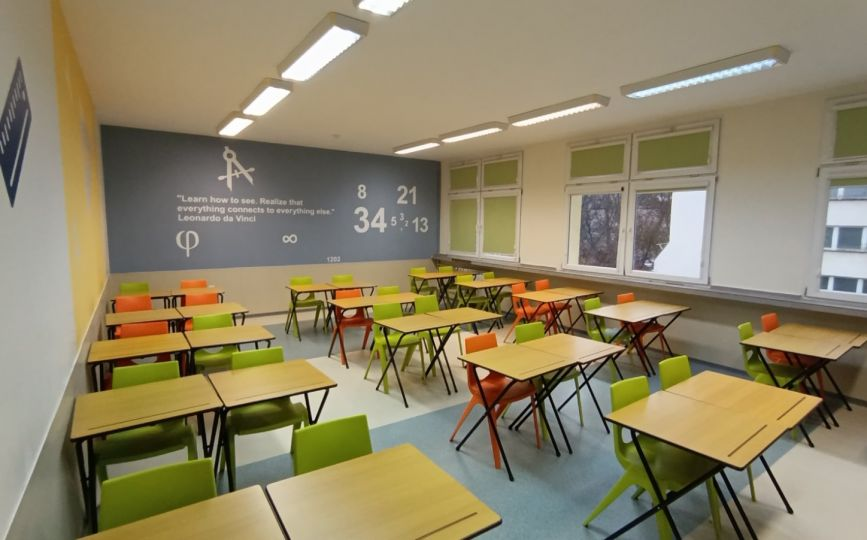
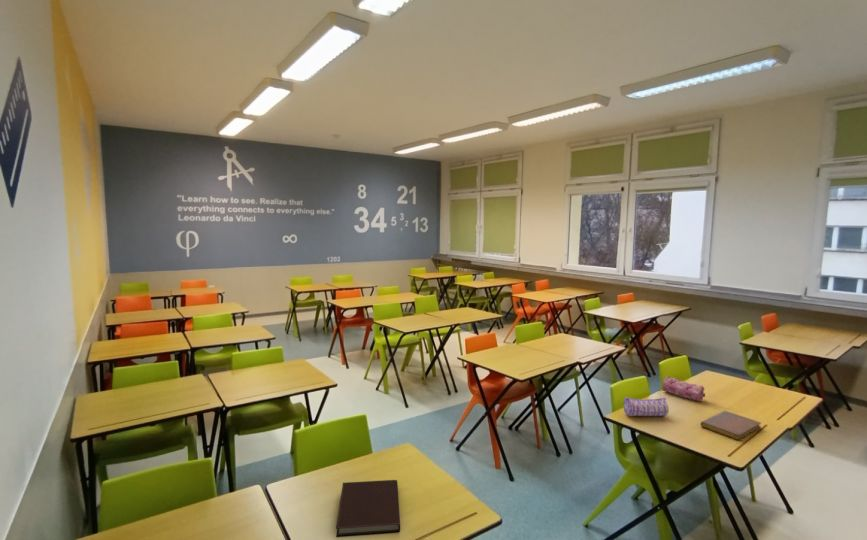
+ pencil case (646, 406)
+ notebook (730, 424)
+ pencil case (683, 388)
+ notebook (369, 505)
